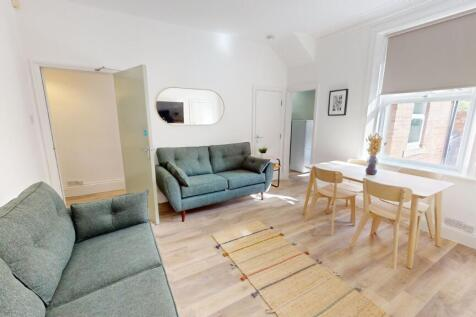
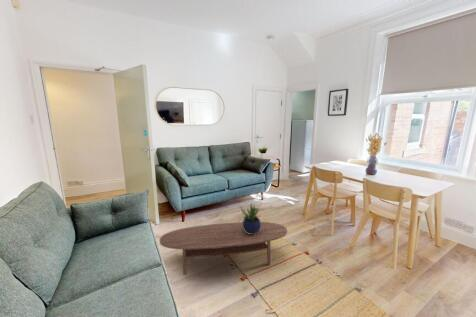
+ coffee table (226, 246)
+ potted plant (250, 217)
